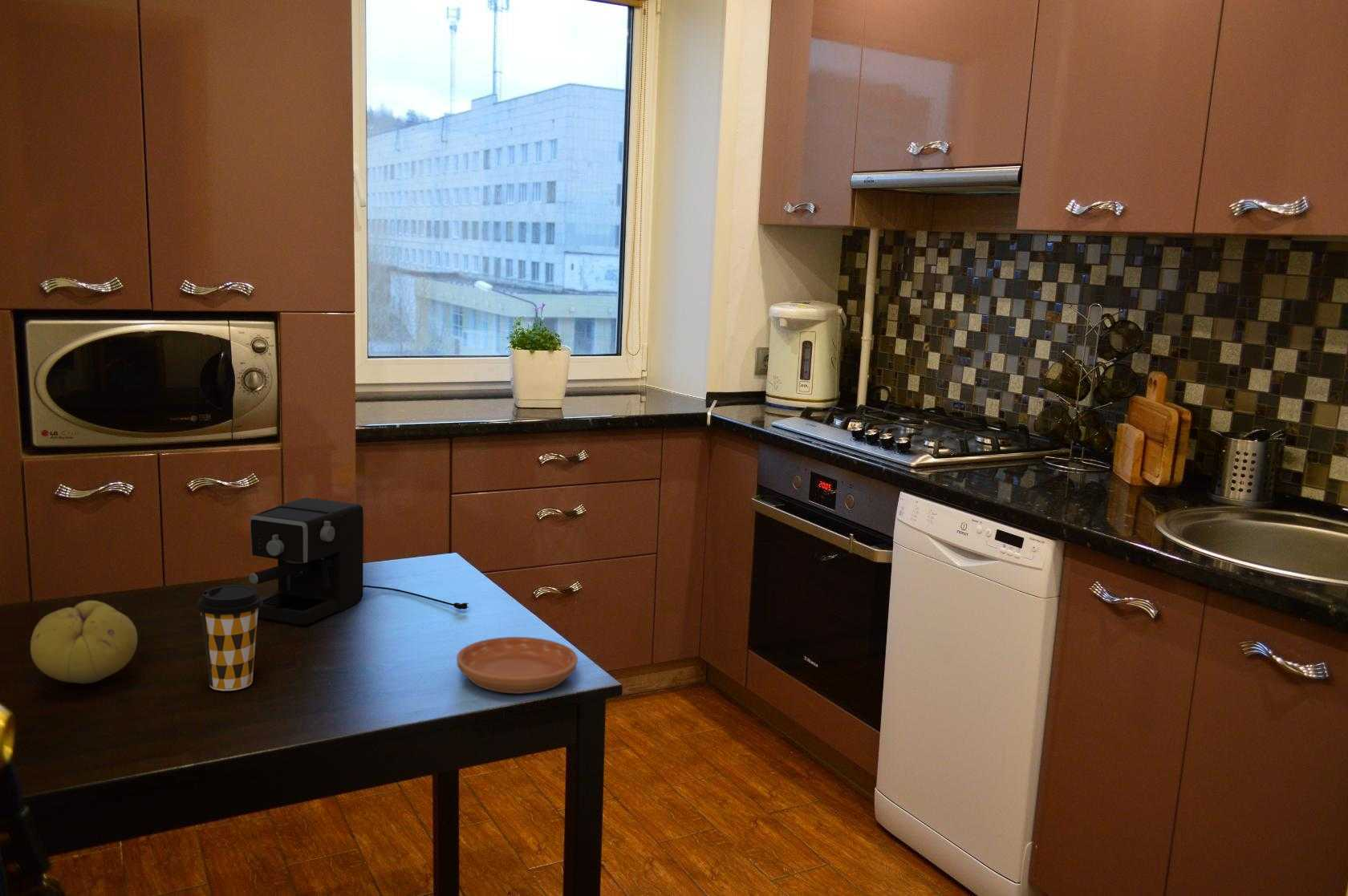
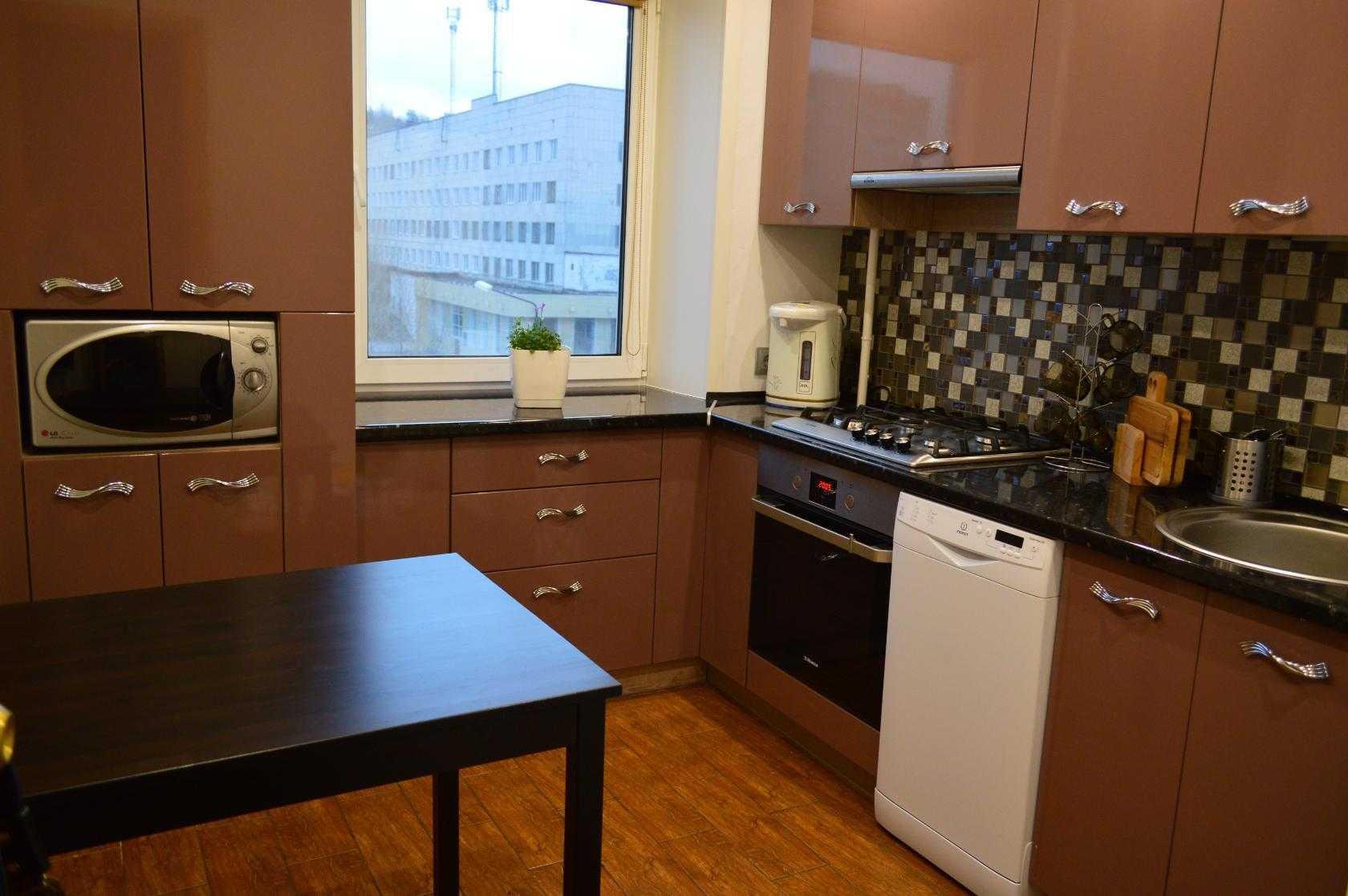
- saucer (517, 666)
- fruit (86, 643)
- coffee maker (357, 564)
- coffee cup (230, 638)
